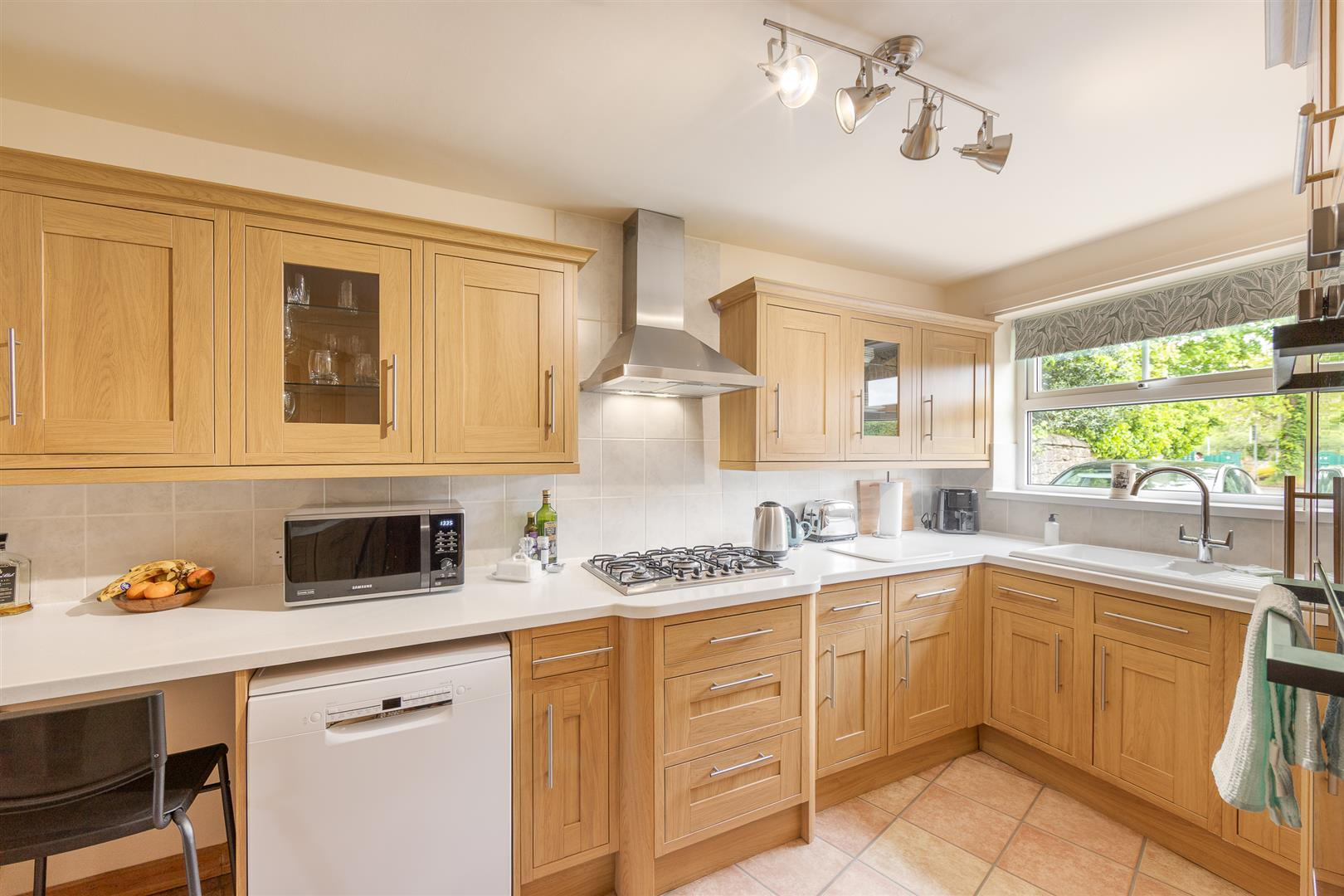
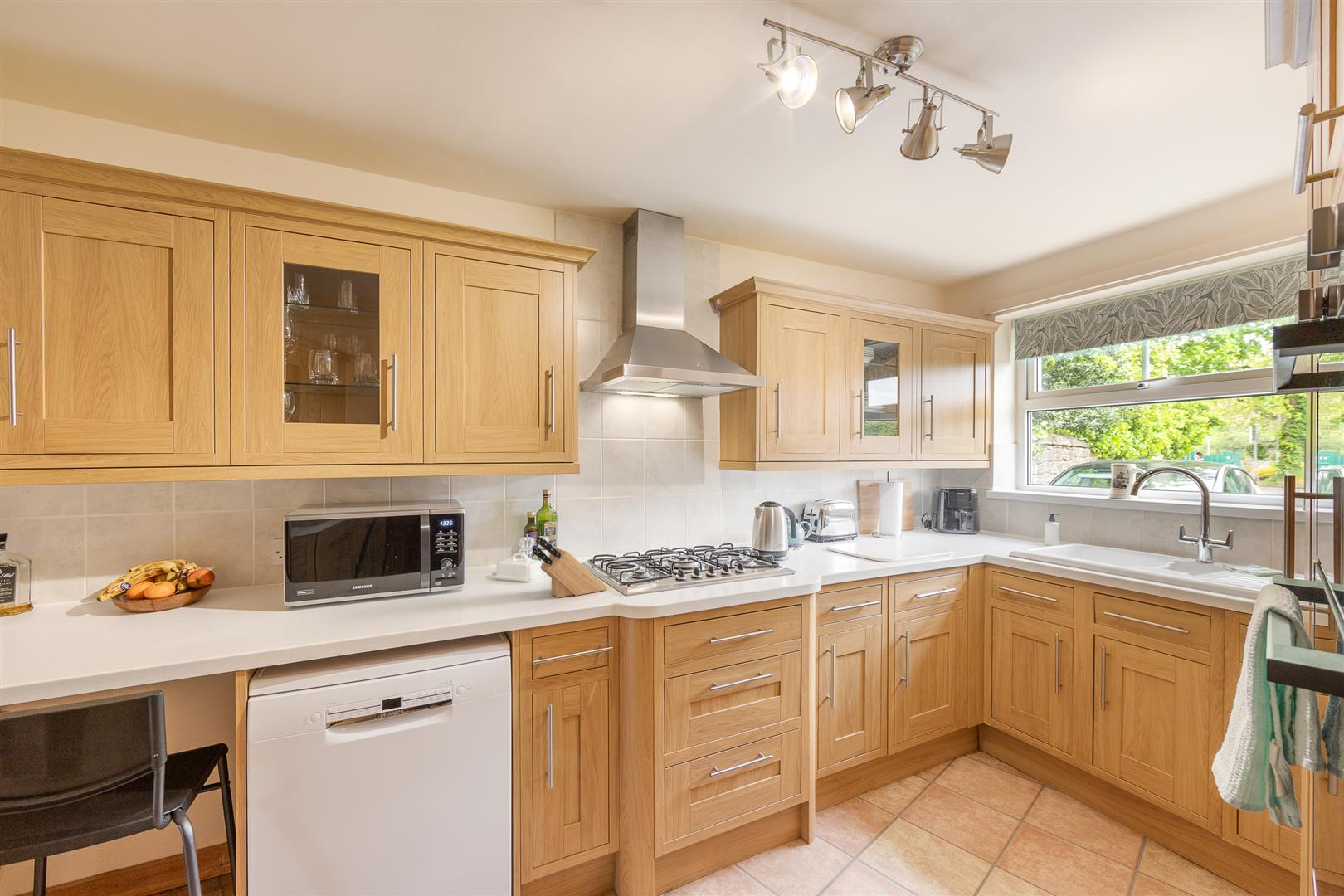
+ knife block (569, 563)
